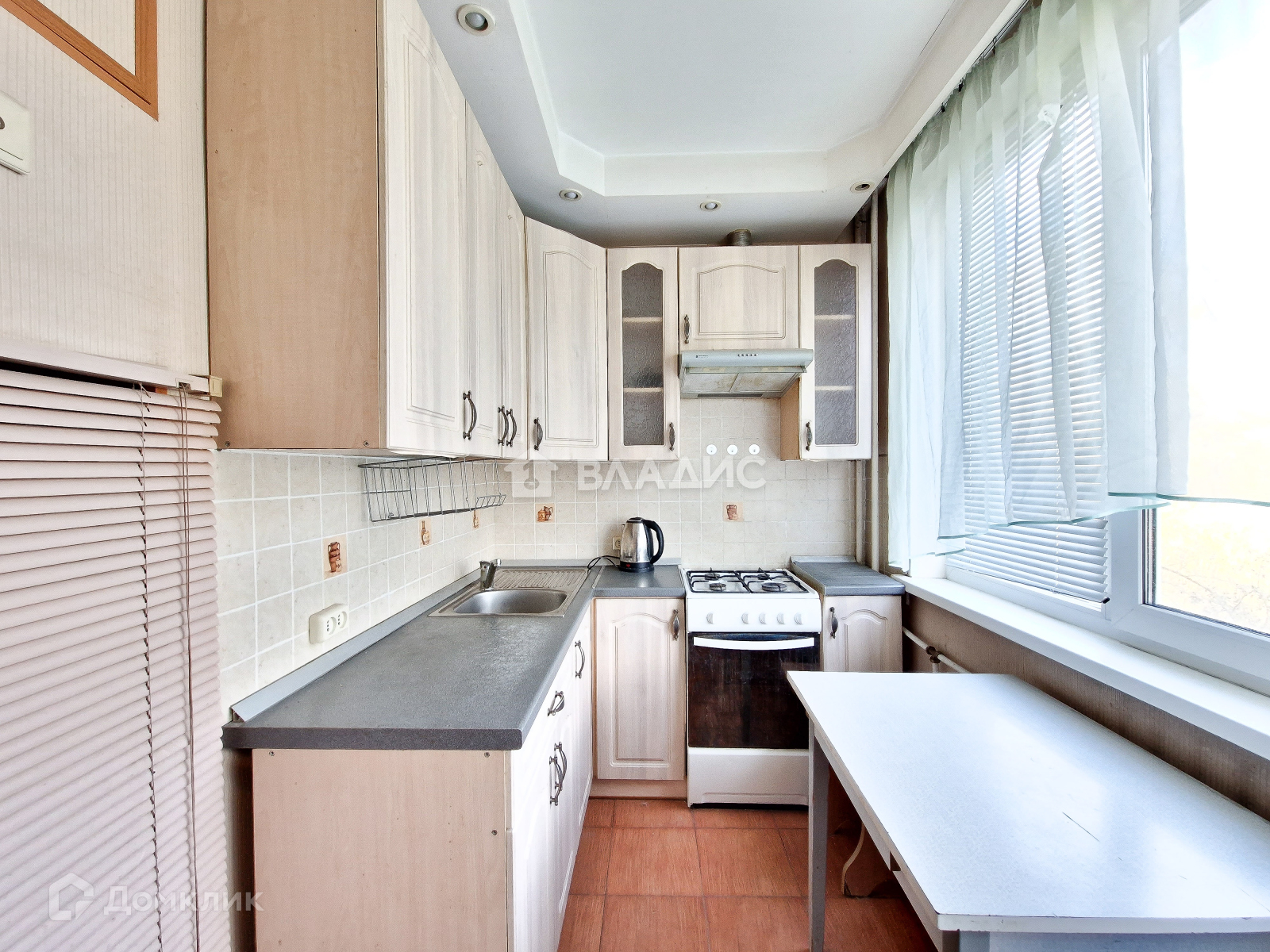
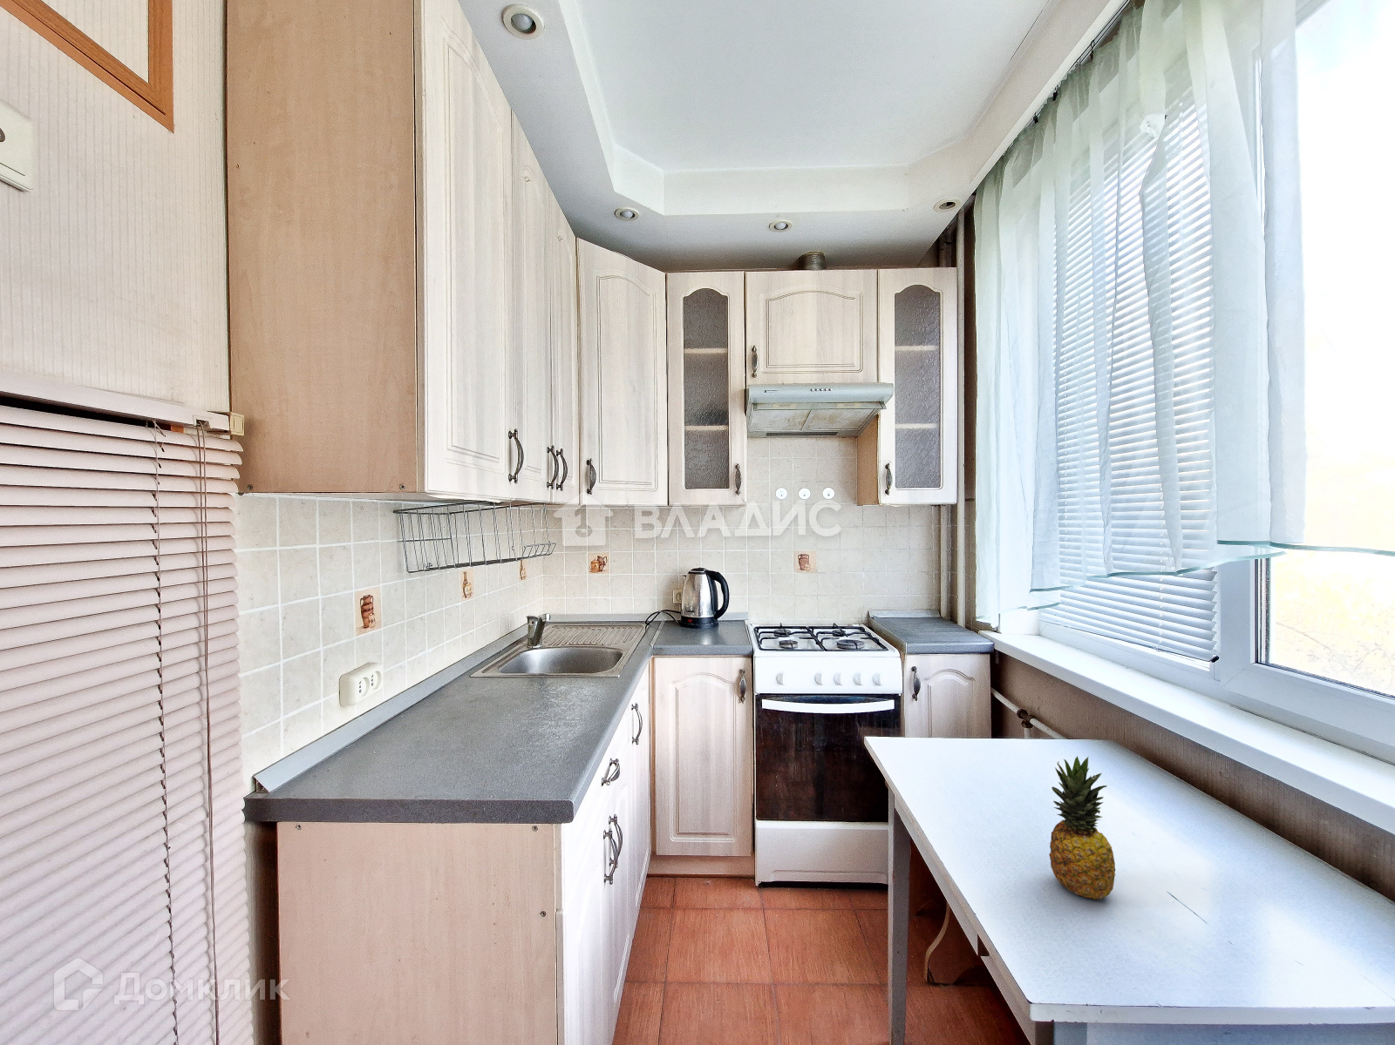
+ fruit (1081, 821)
